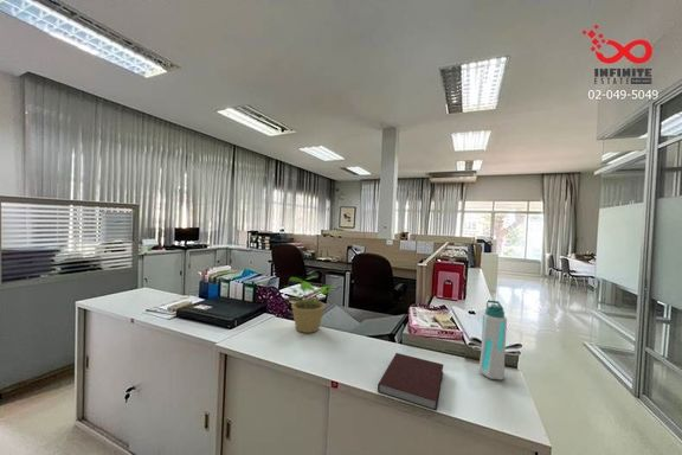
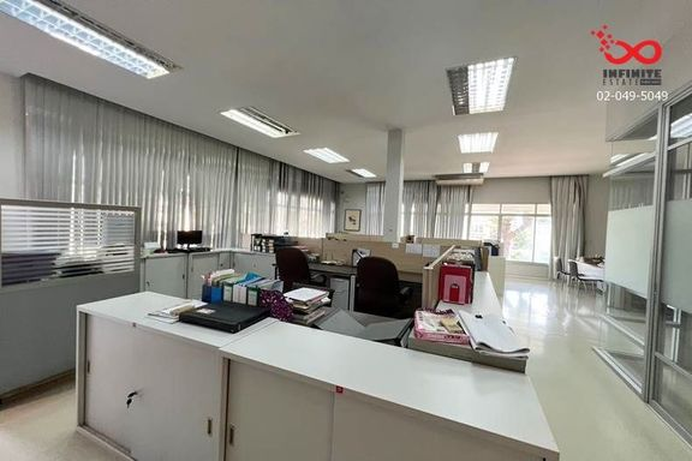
- notebook (412, 377)
- water bottle (493, 338)
- potted plant (305, 300)
